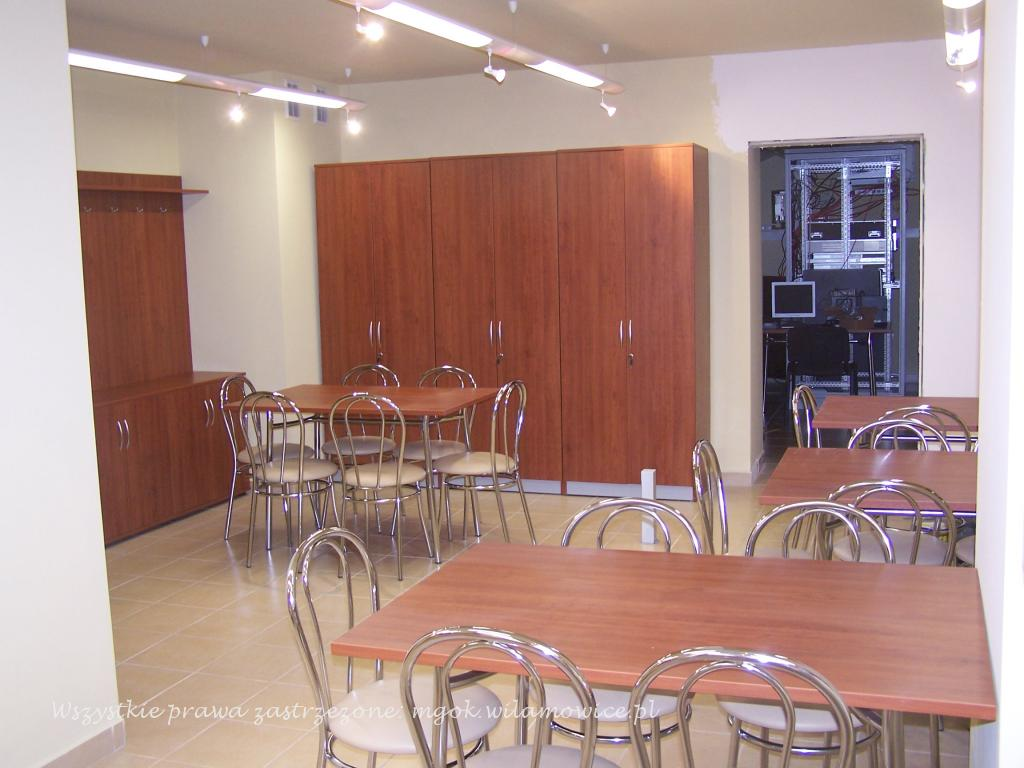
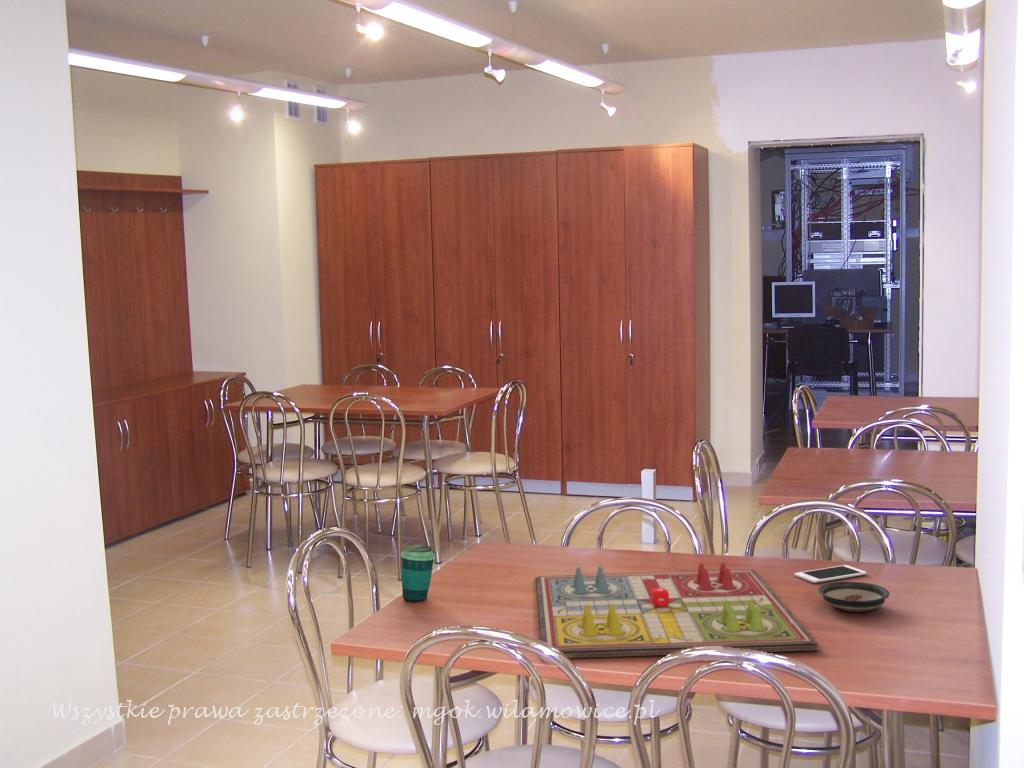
+ saucer (853, 598)
+ cup (418, 573)
+ cell phone (830, 573)
+ gameboard (660, 598)
